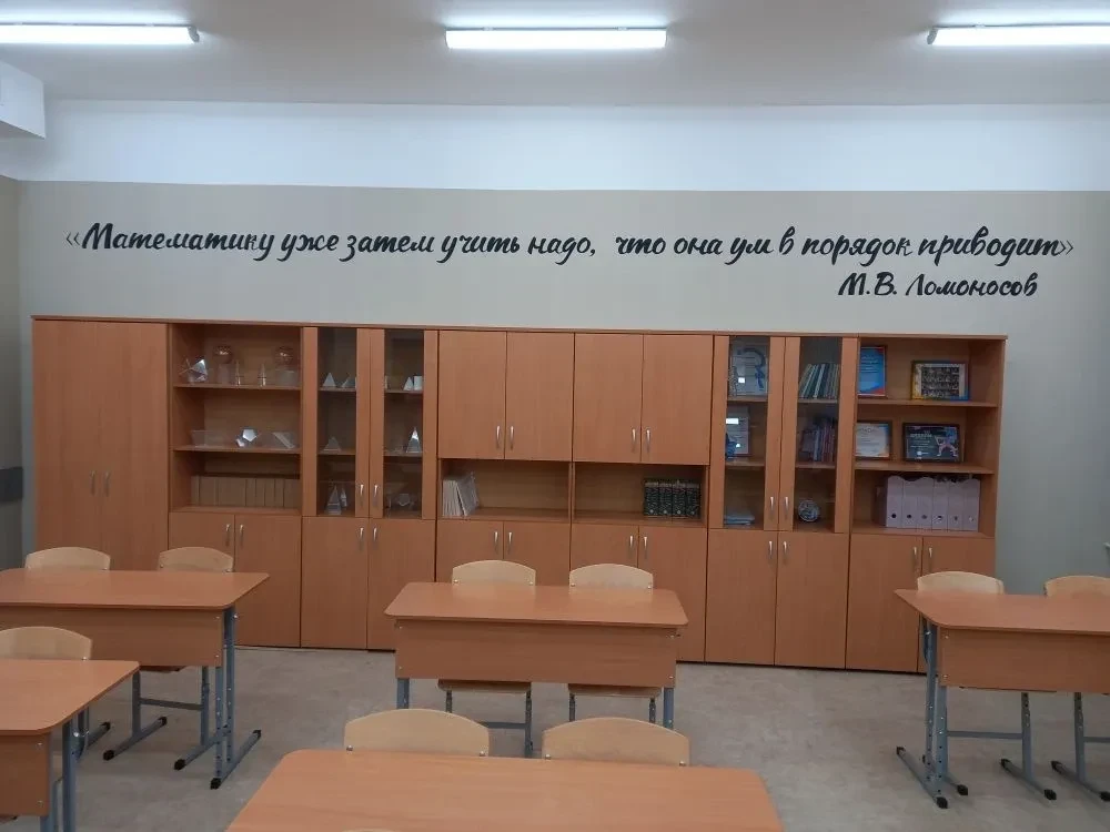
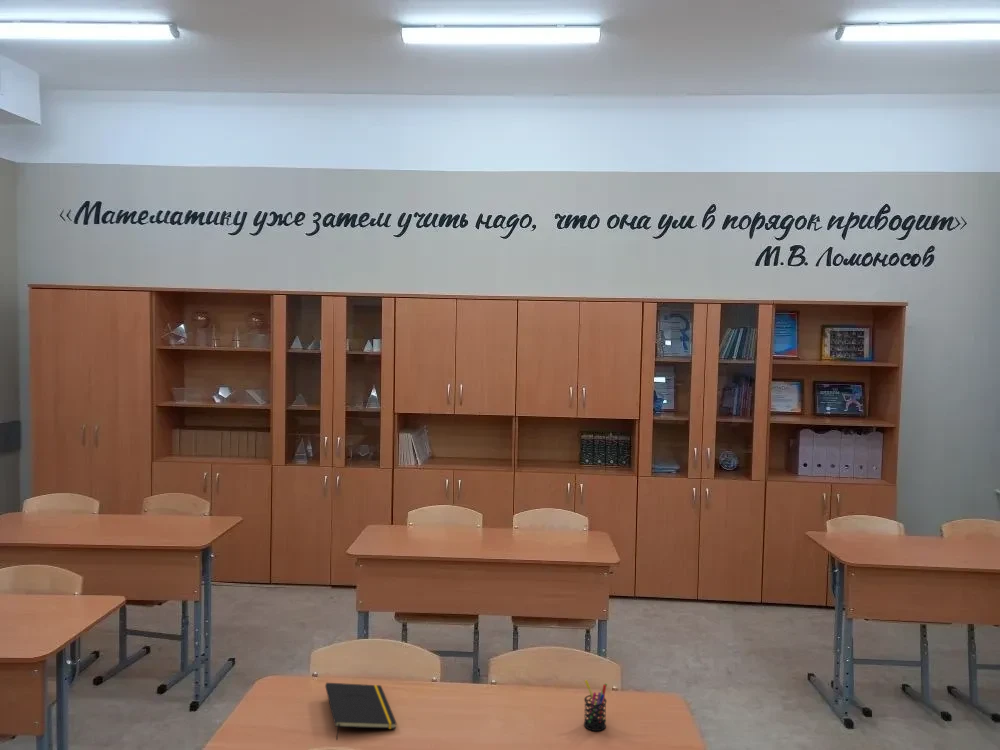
+ pen holder (597, 702)
+ notepad (359, 704)
